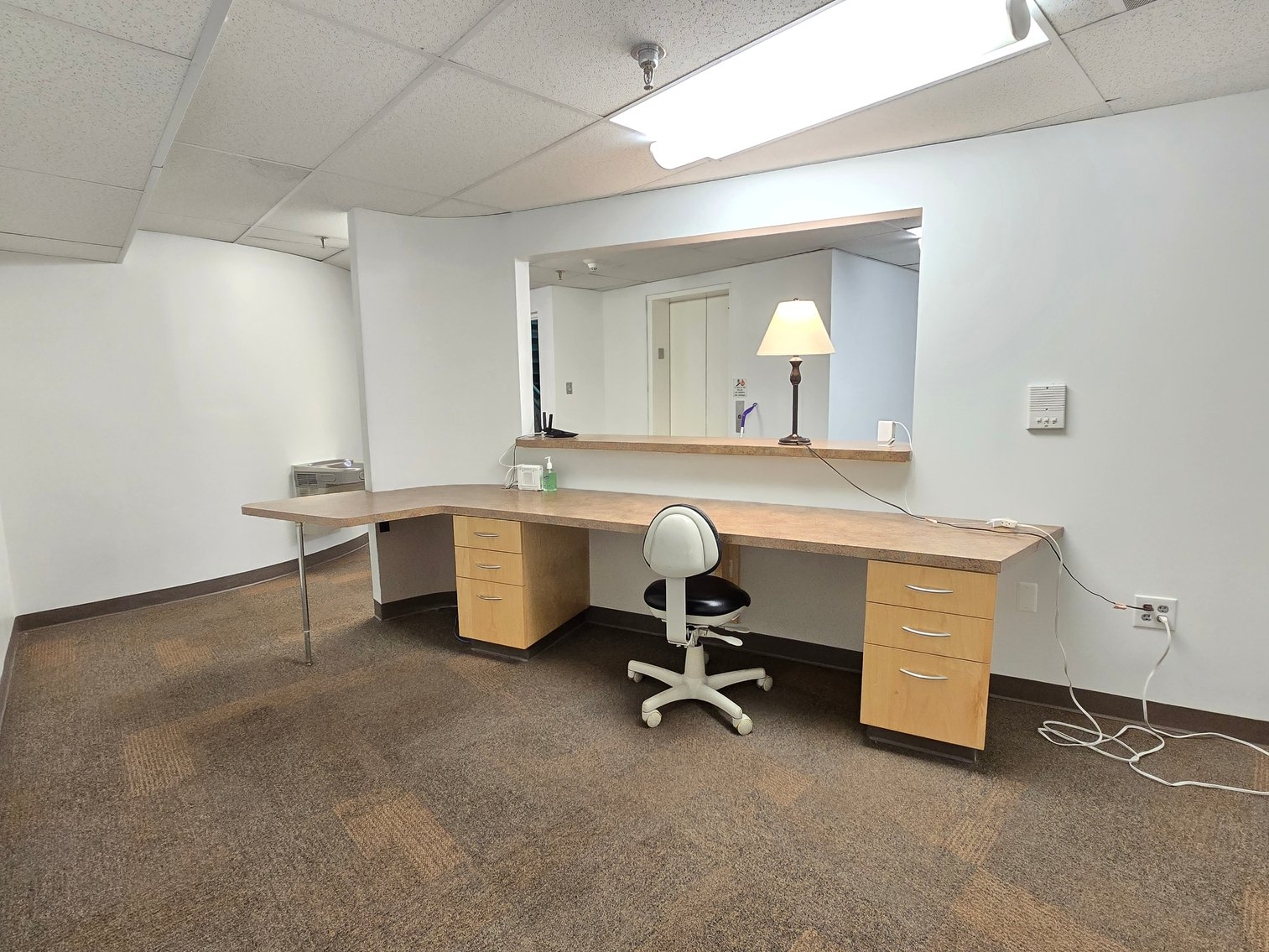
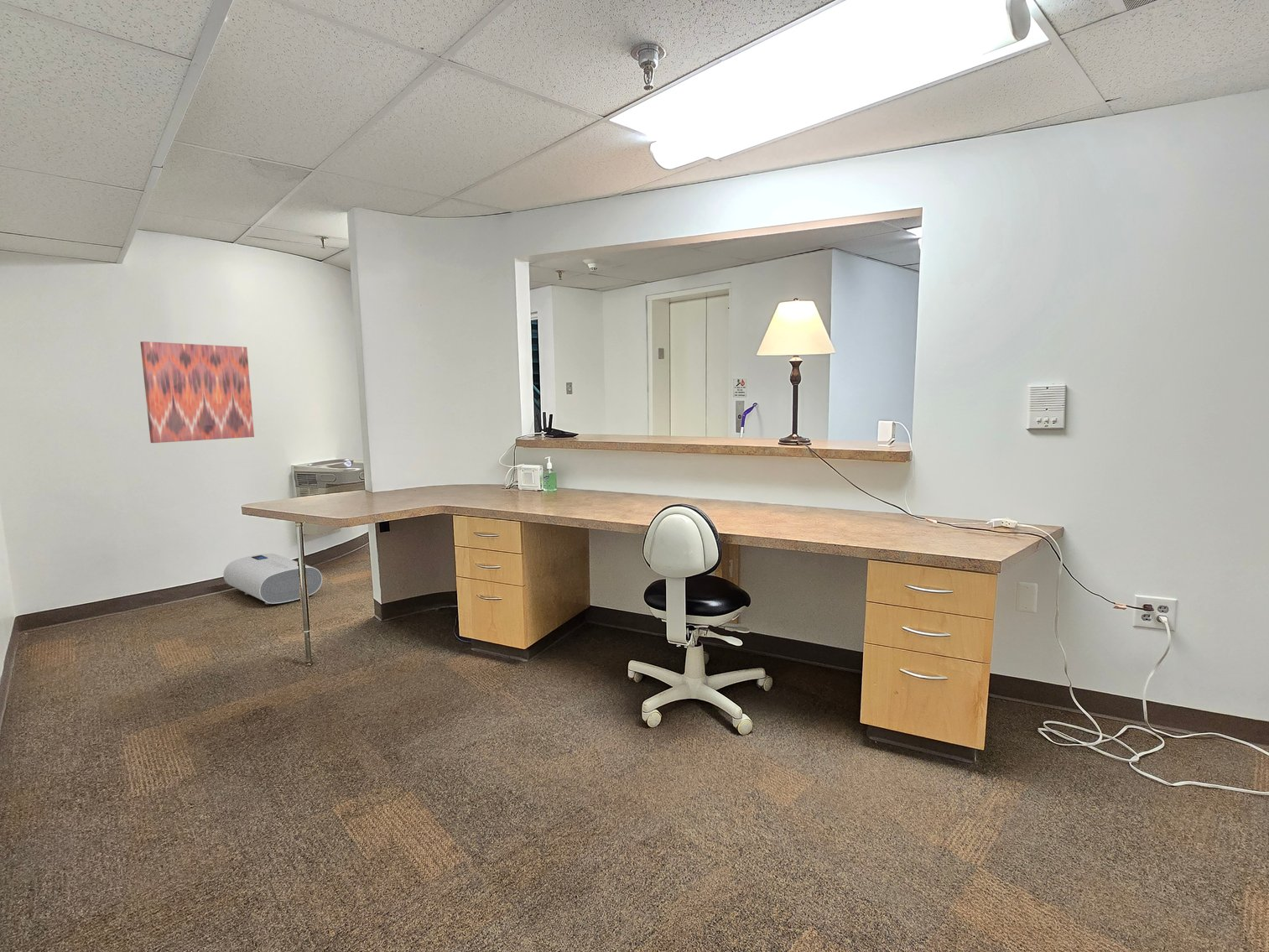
+ wall art (200, 393)
+ water heater (272, 577)
